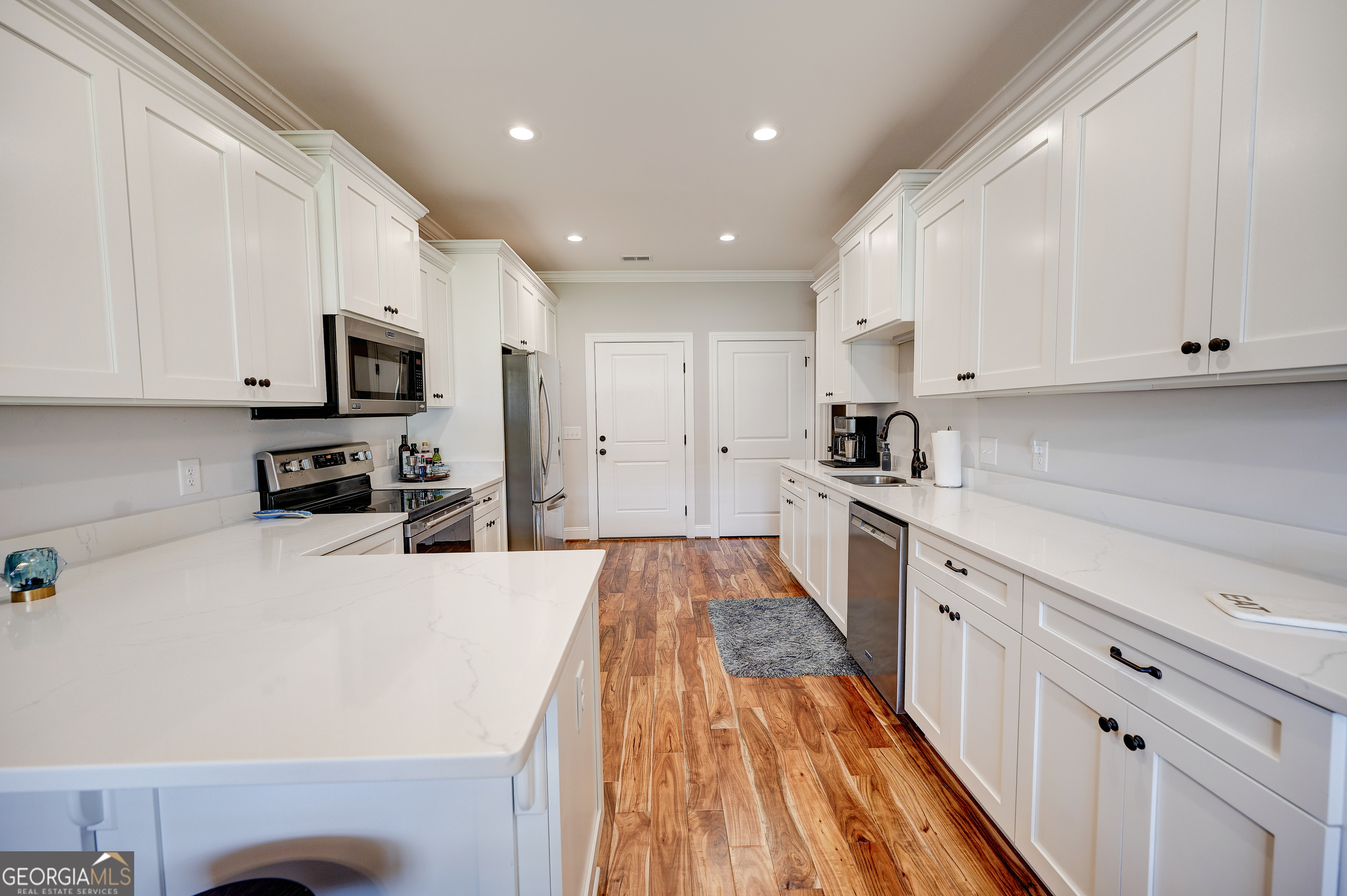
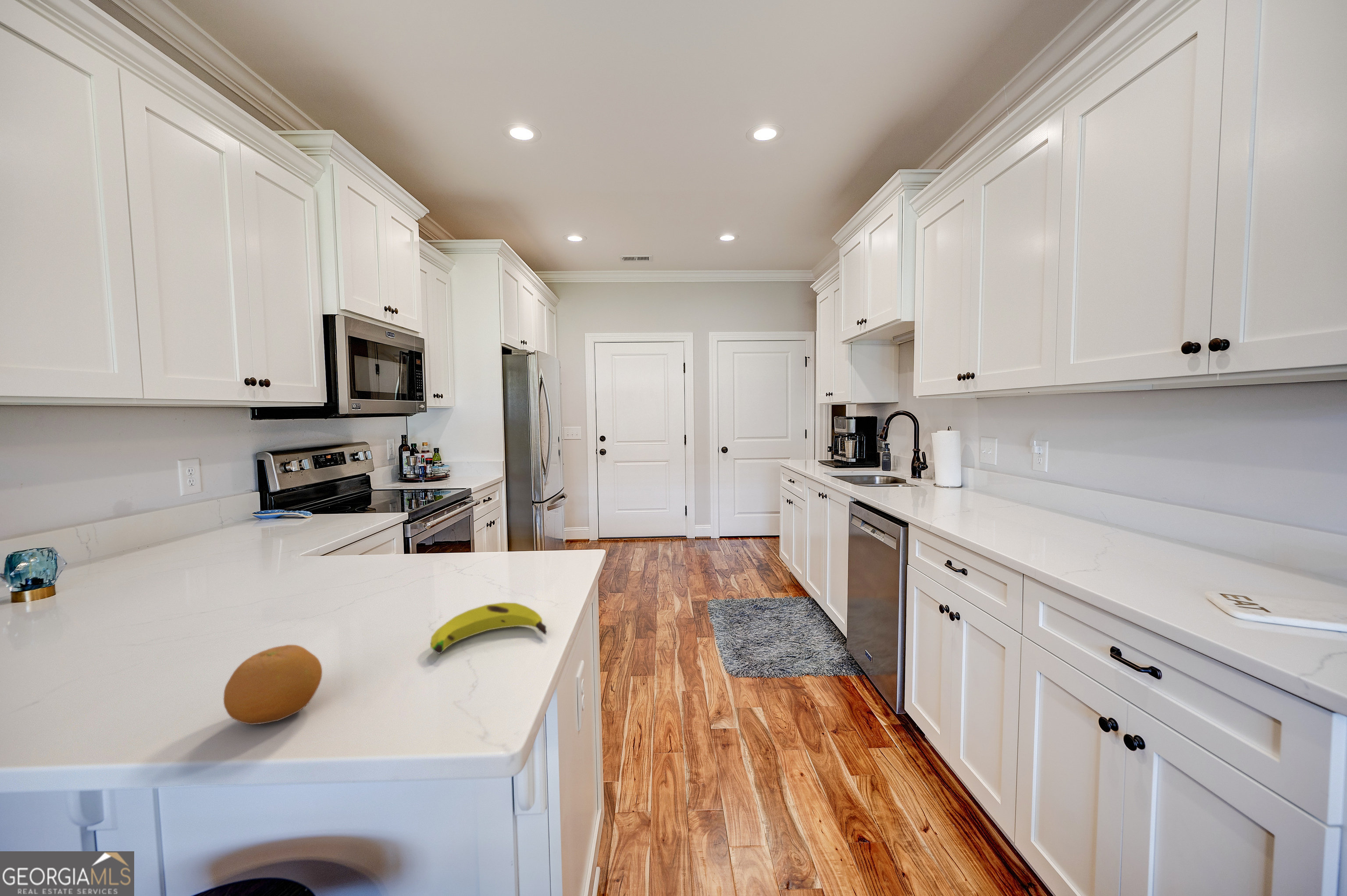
+ banana (490, 627)
+ fruit (274, 683)
